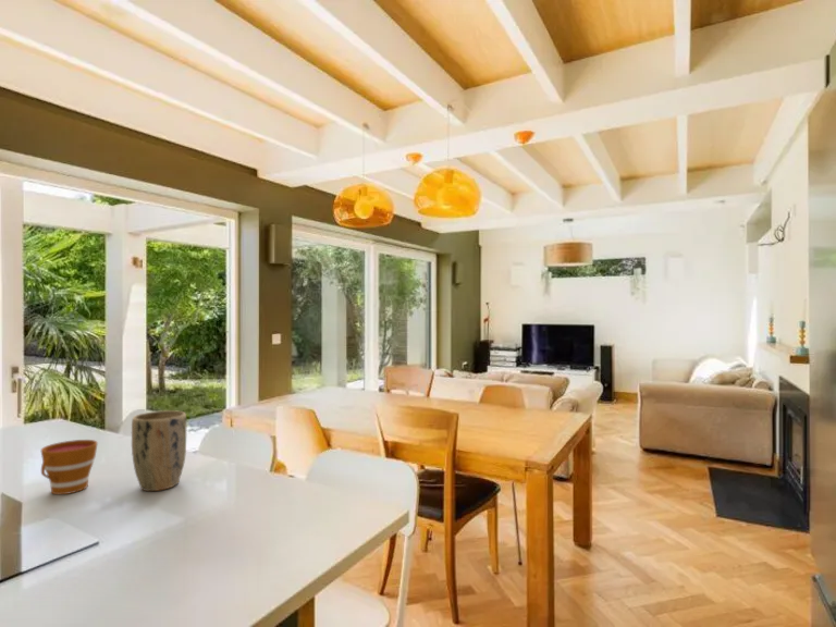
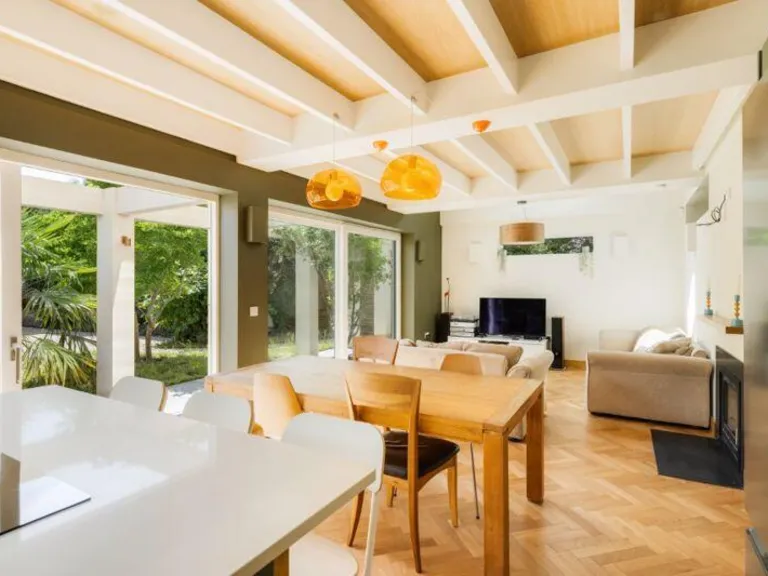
- plant pot (159, 450)
- cup (66, 468)
